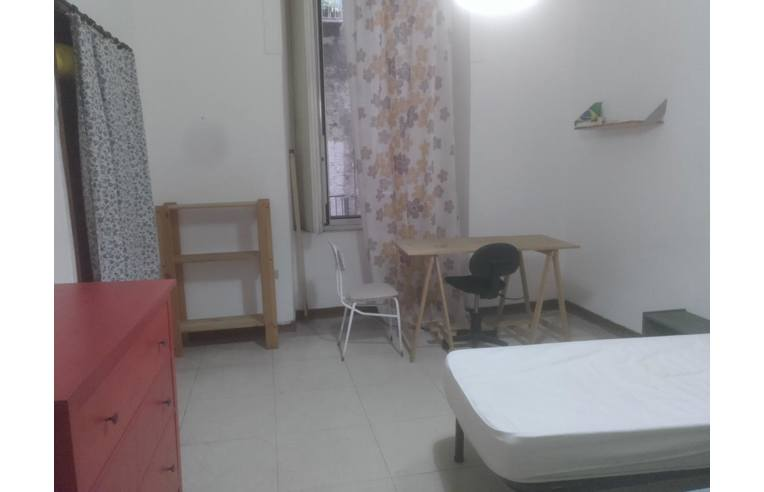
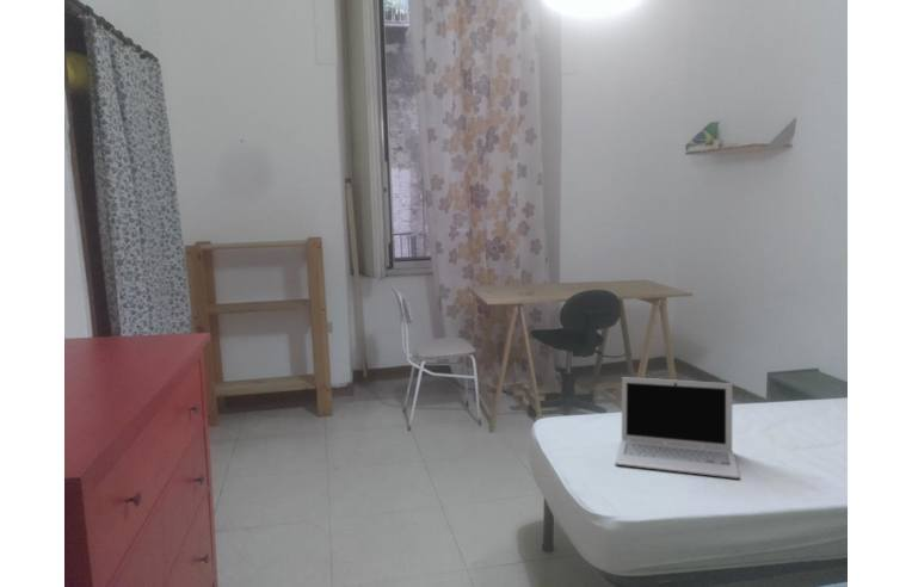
+ laptop (674, 422)
